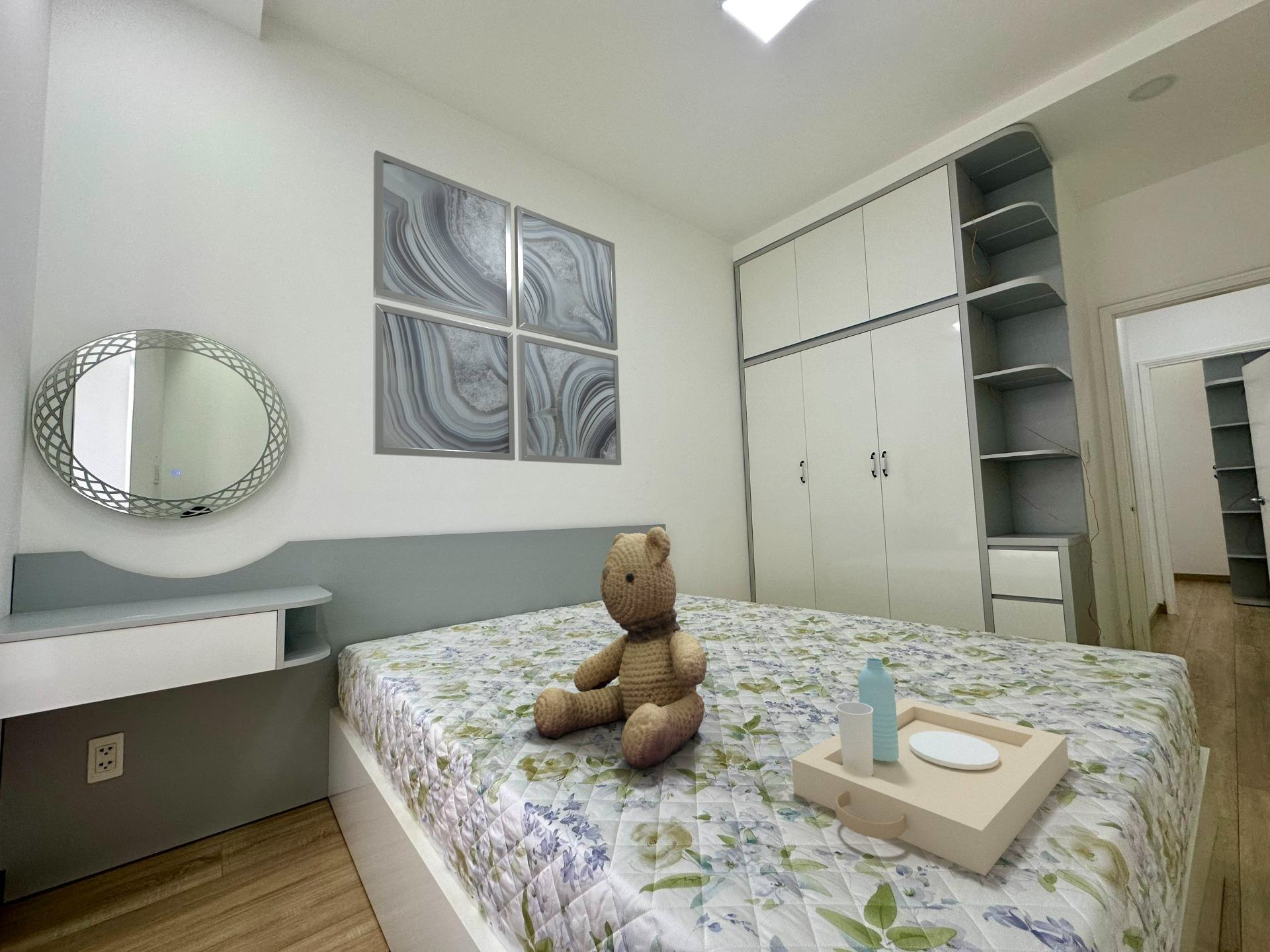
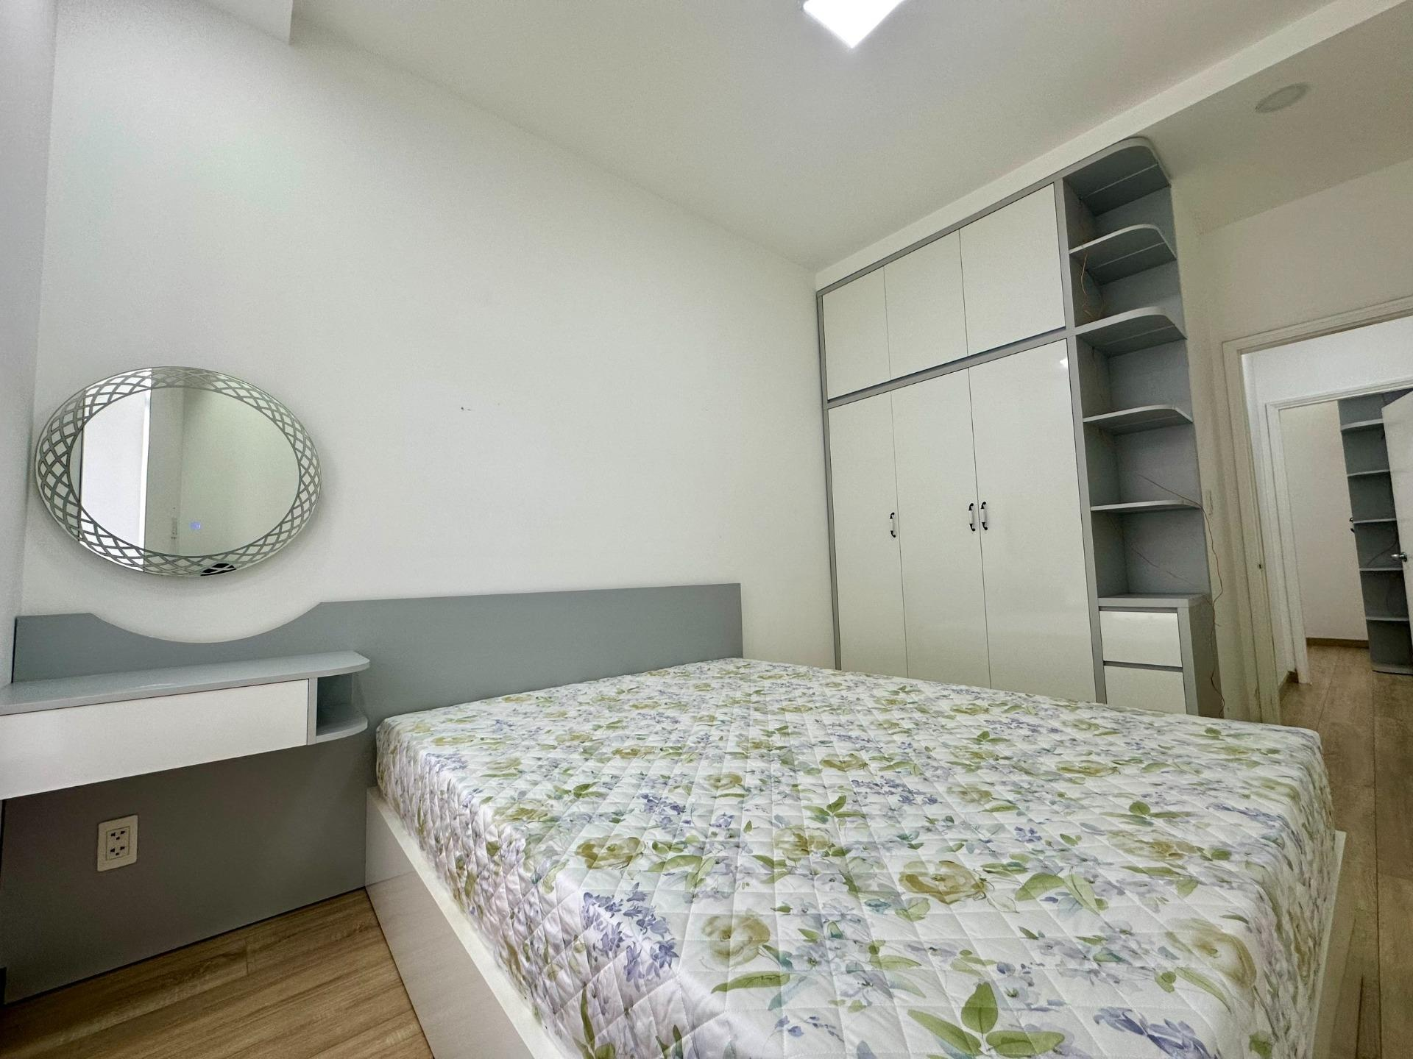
- wall art (512, 333)
- teddy bear (627, 626)
- serving tray (931, 720)
